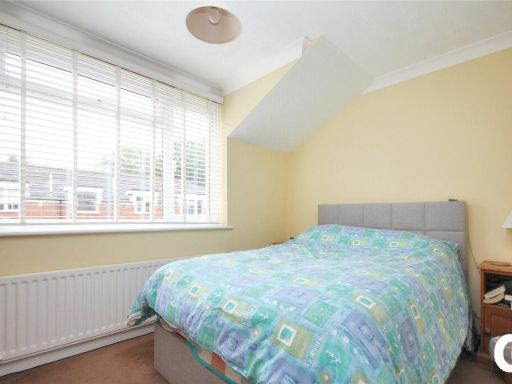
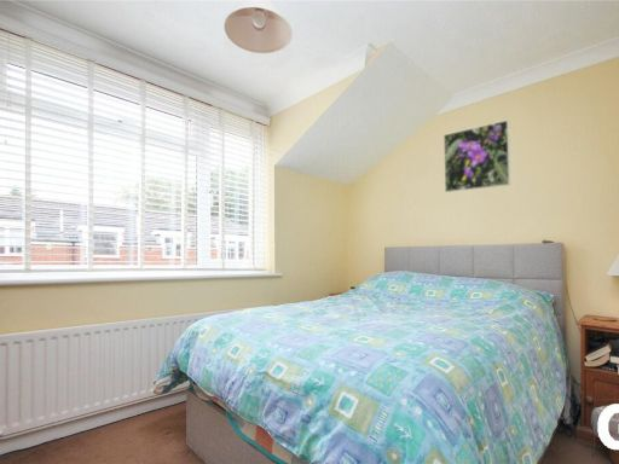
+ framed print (475, 158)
